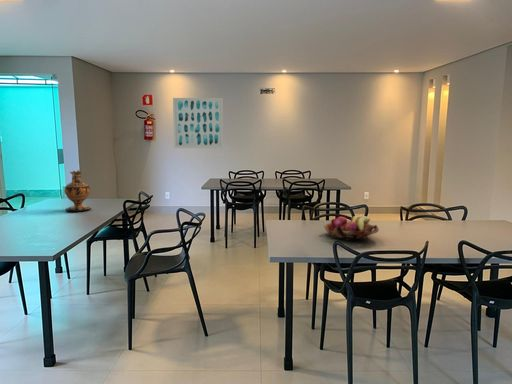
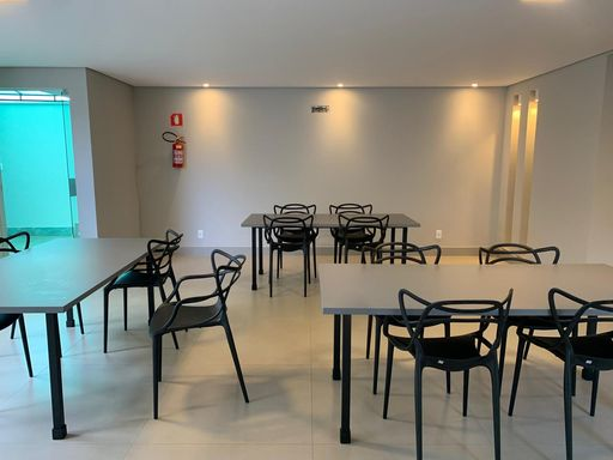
- vase (77, 190)
- fruit basket (351, 226)
- wall art (198, 123)
